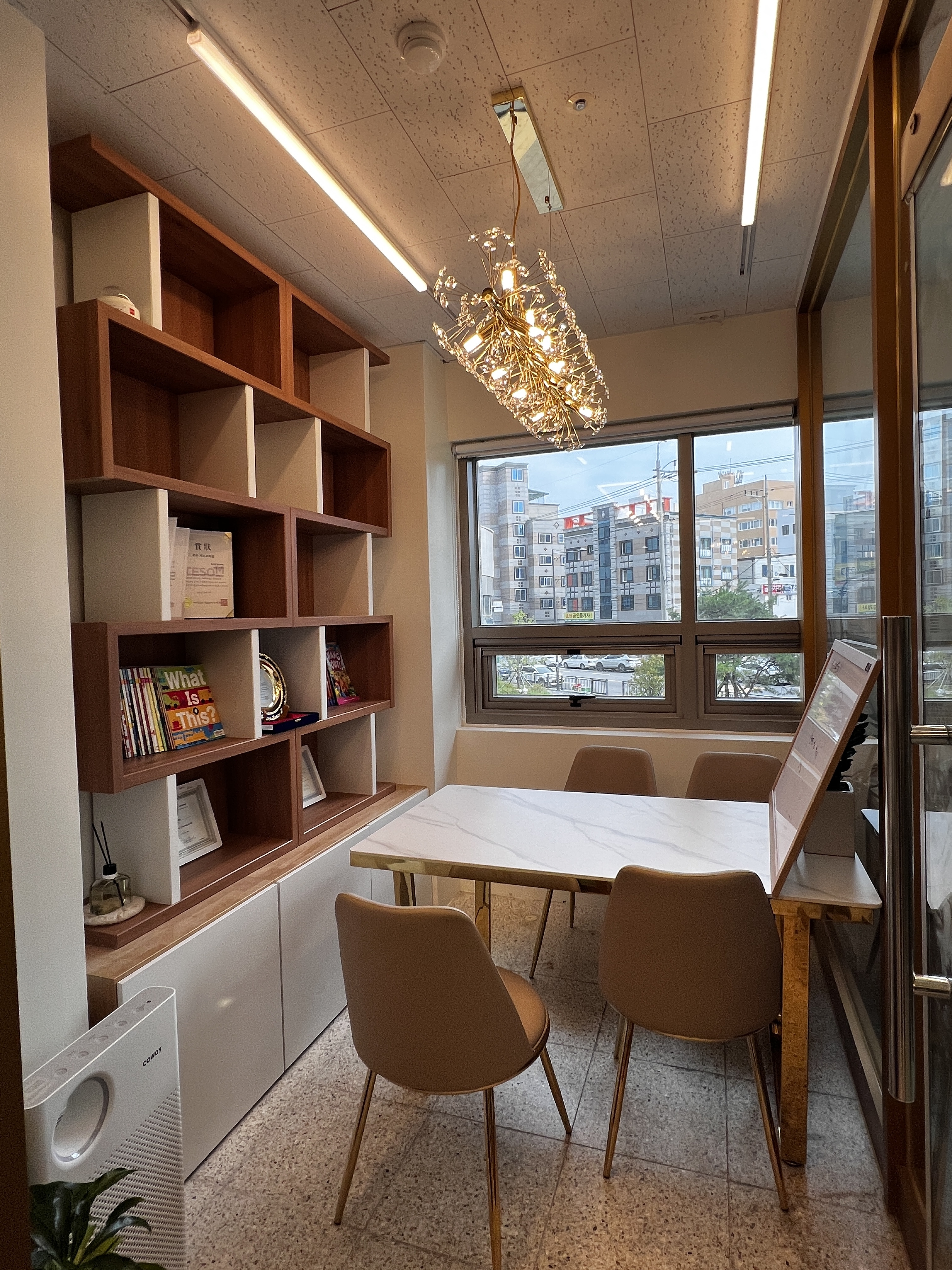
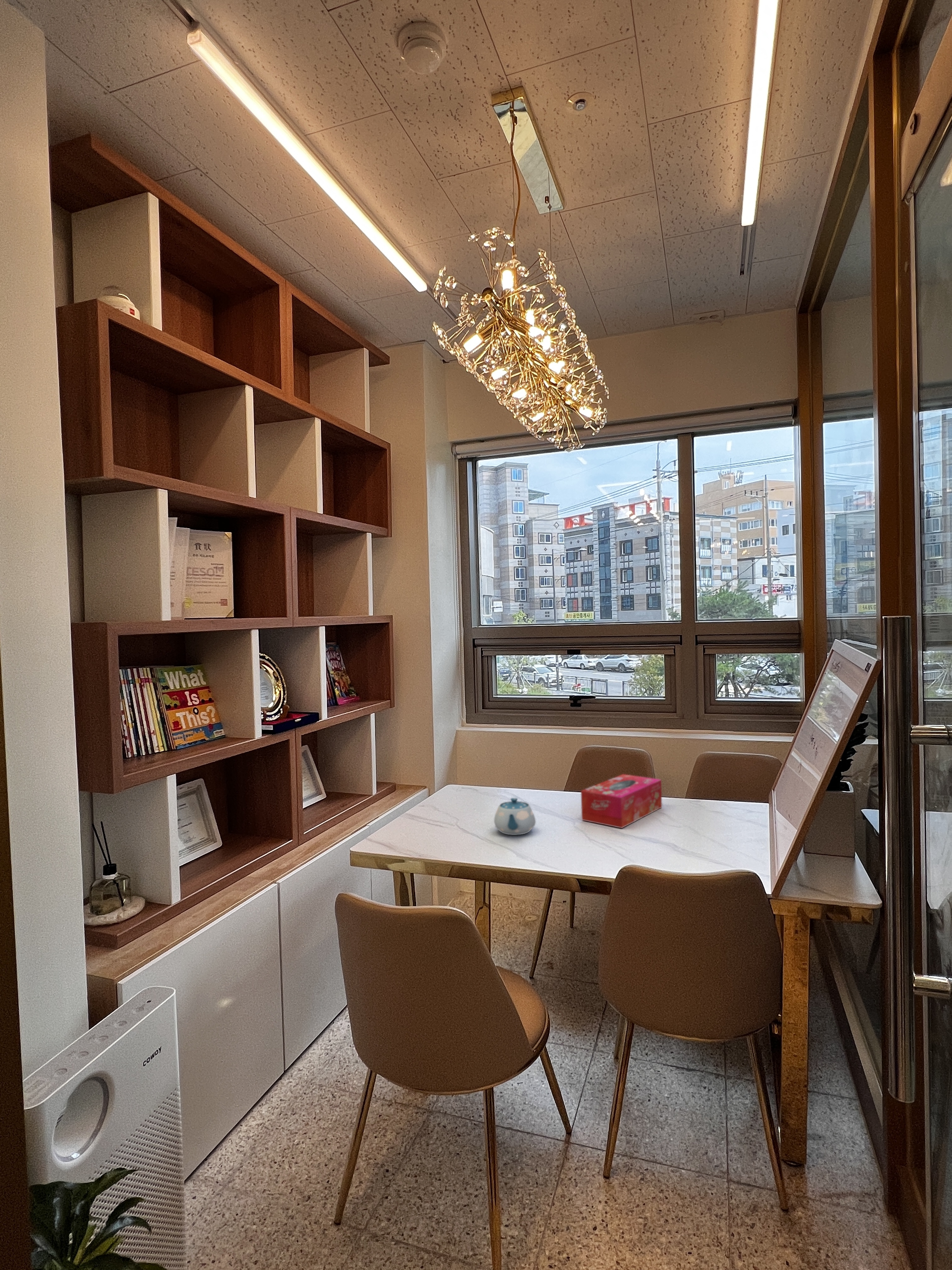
+ tissue box (622, 799)
+ chinaware (514, 815)
